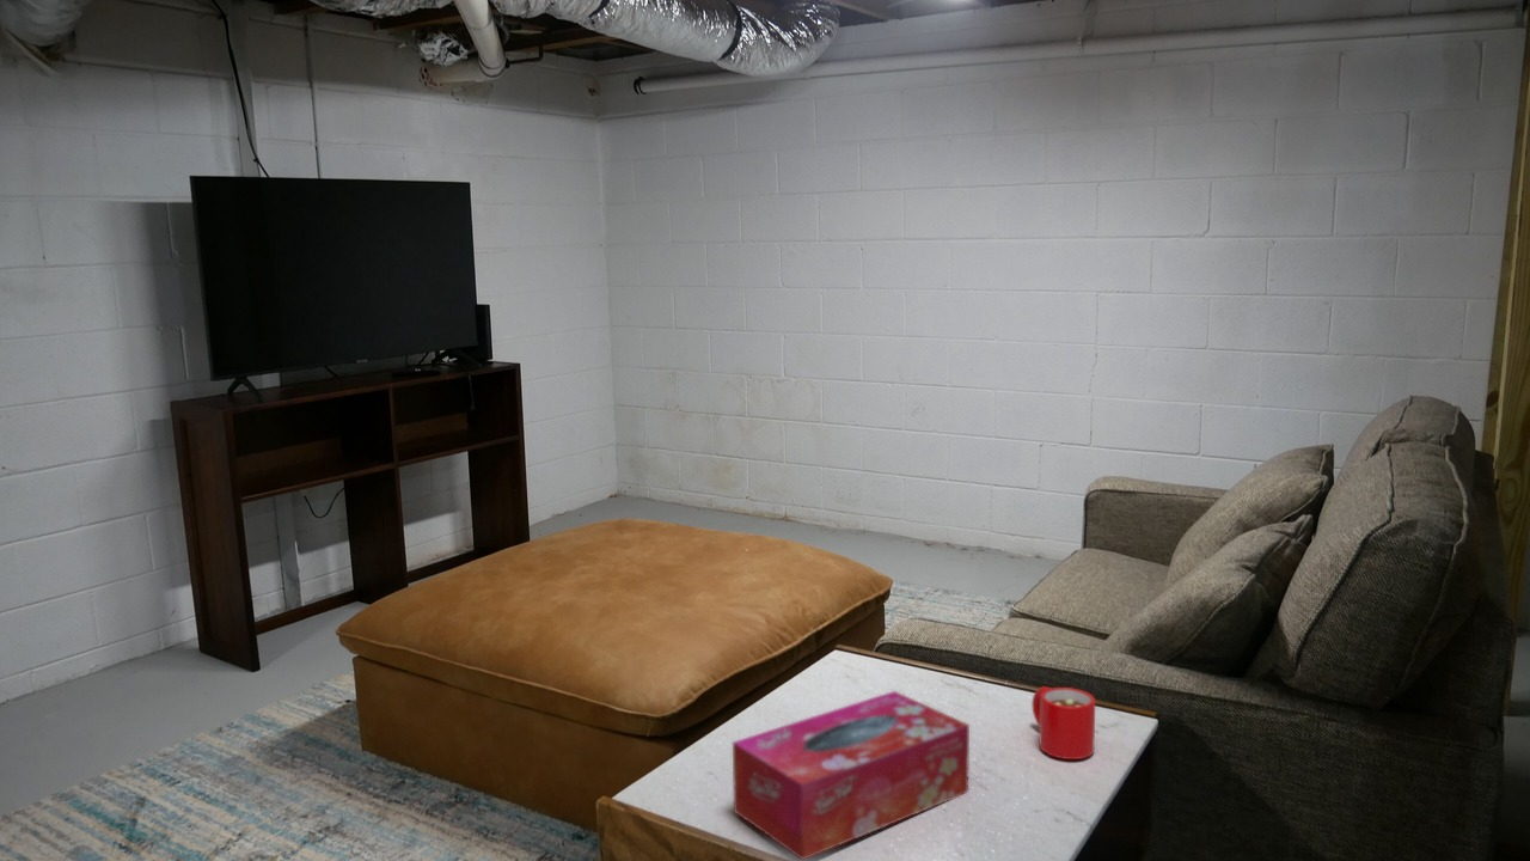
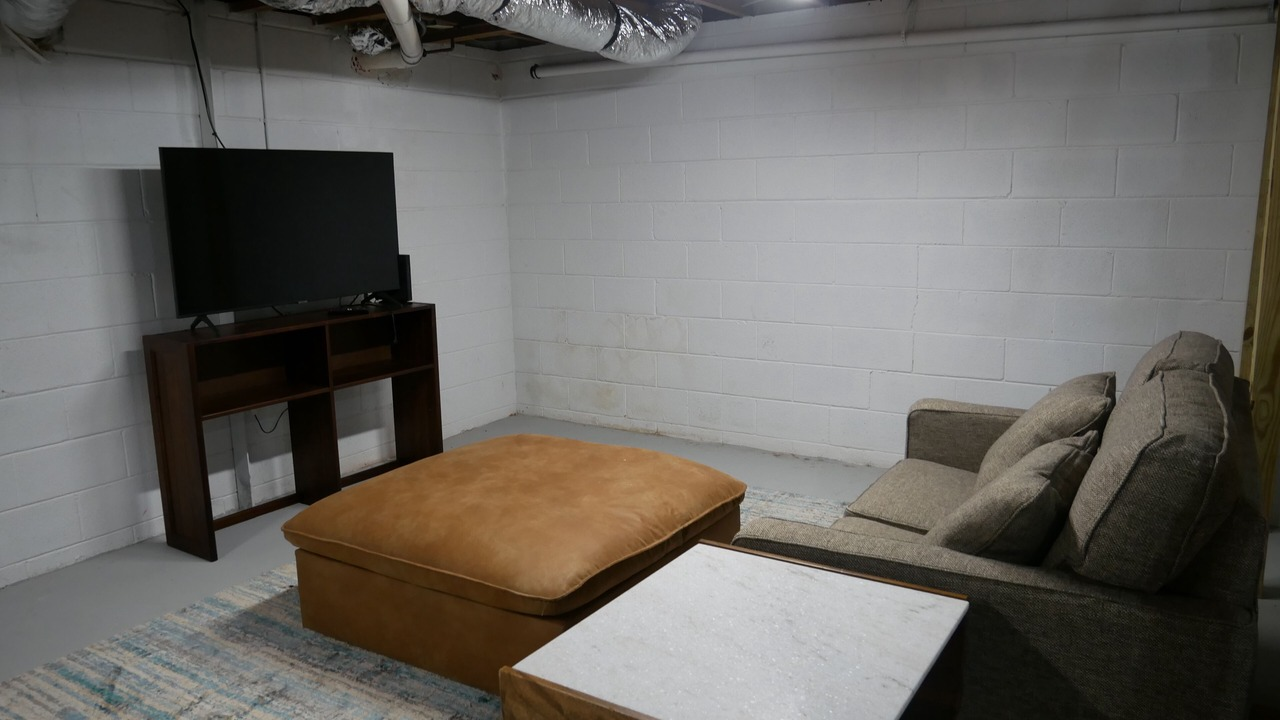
- tissue box (852, 768)
- mug (1058, 716)
